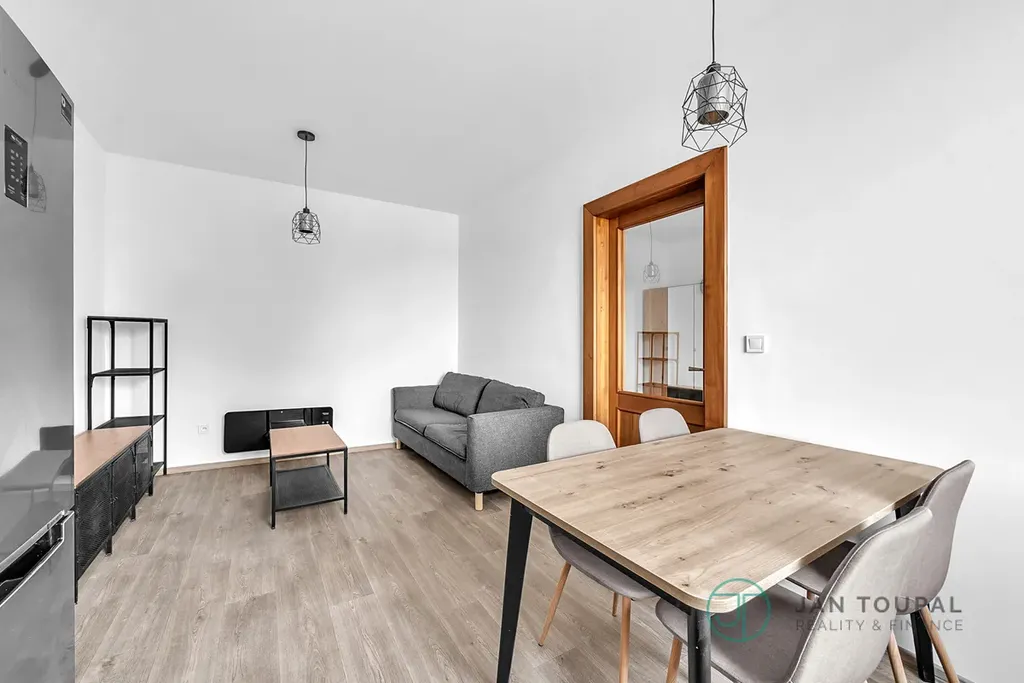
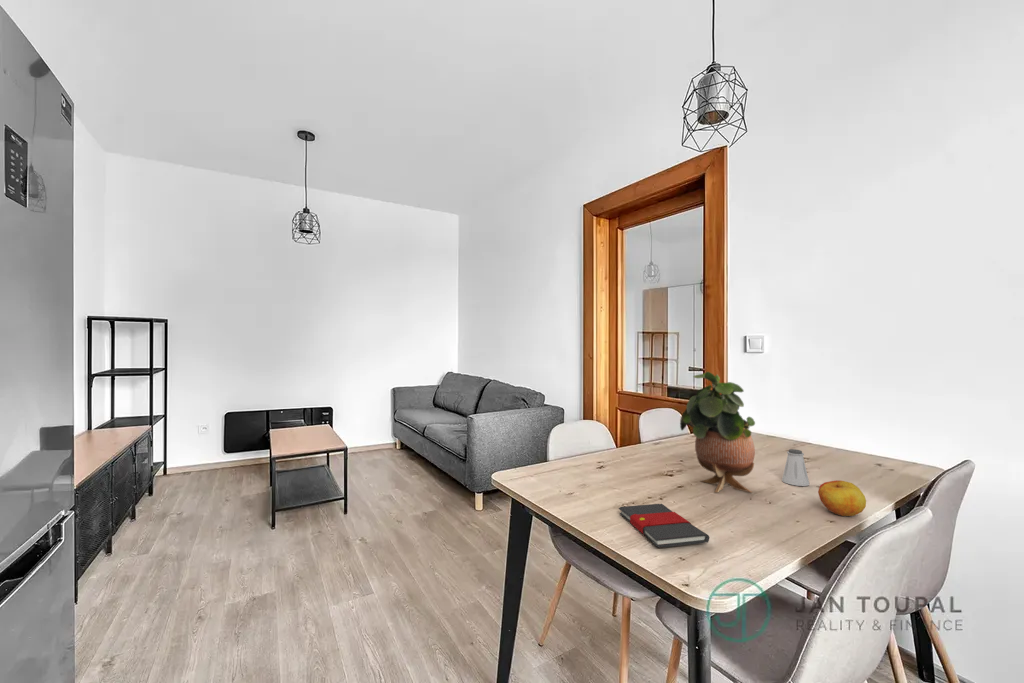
+ saltshaker (795, 466)
+ potted plant (716, 428)
+ book (660, 522)
+ apple (841, 497)
